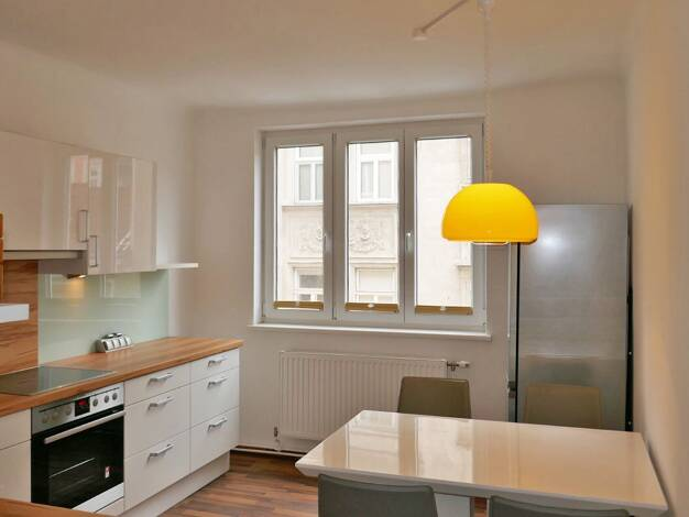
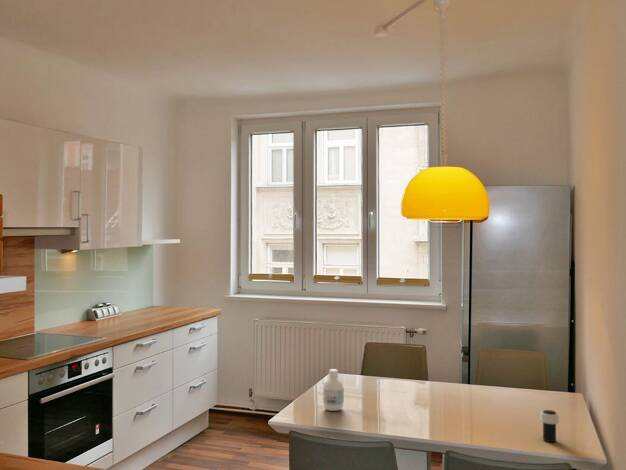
+ cup (549, 425)
+ bottle (333, 389)
